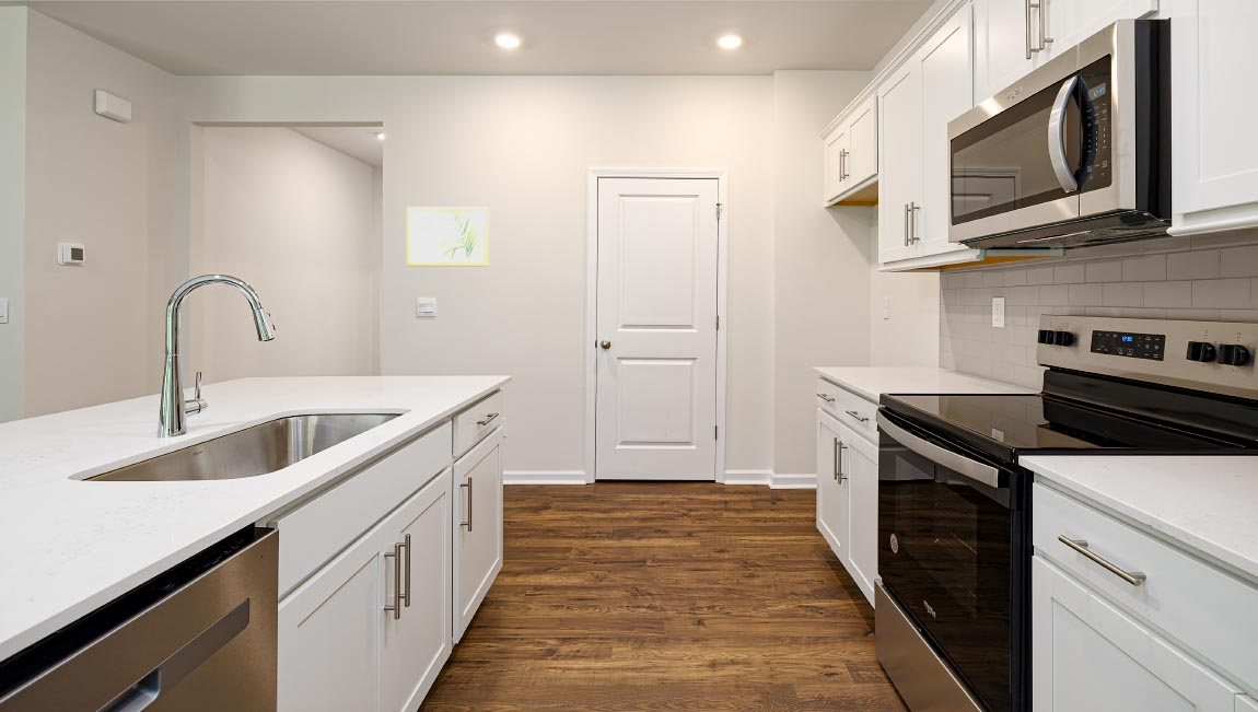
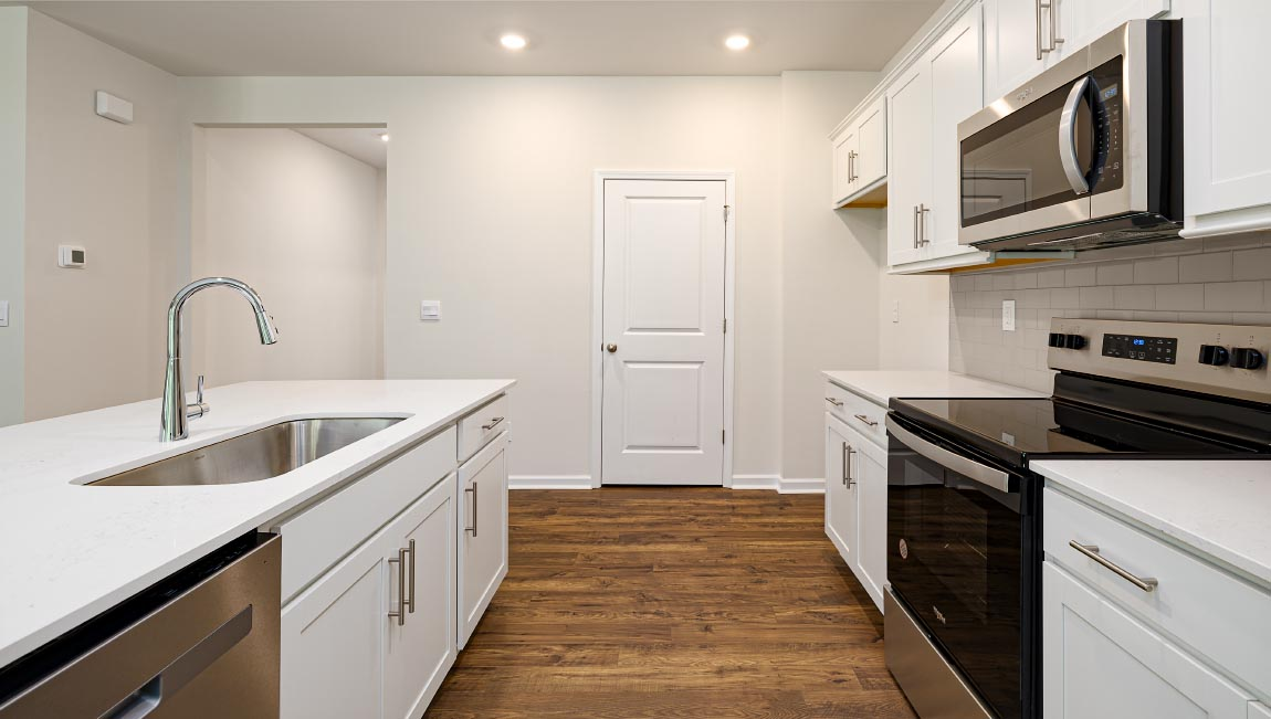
- wall art (447, 236)
